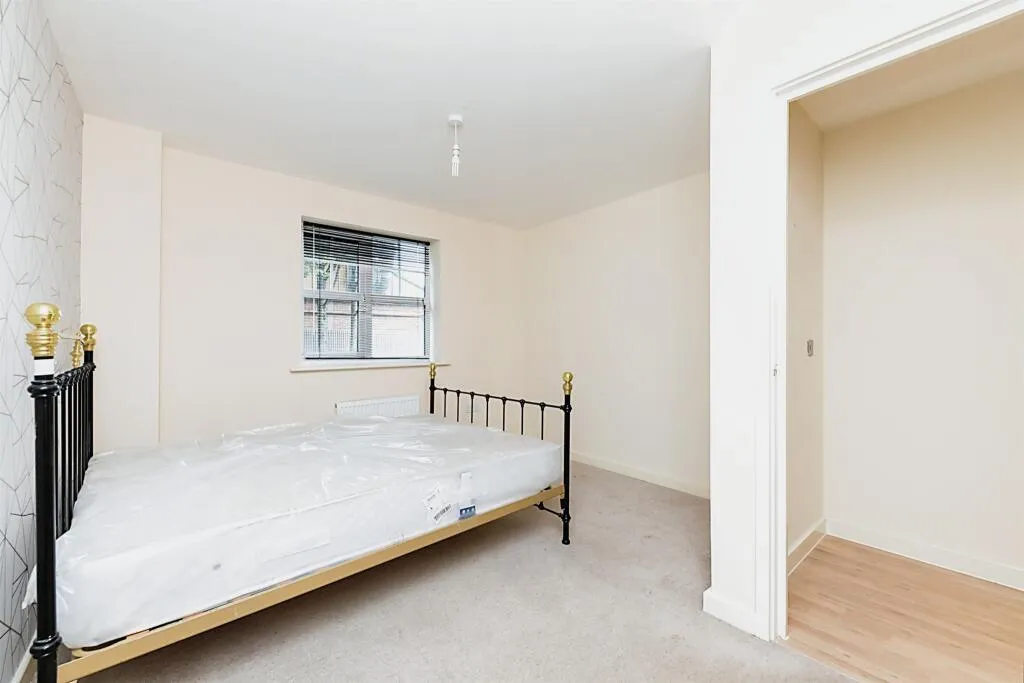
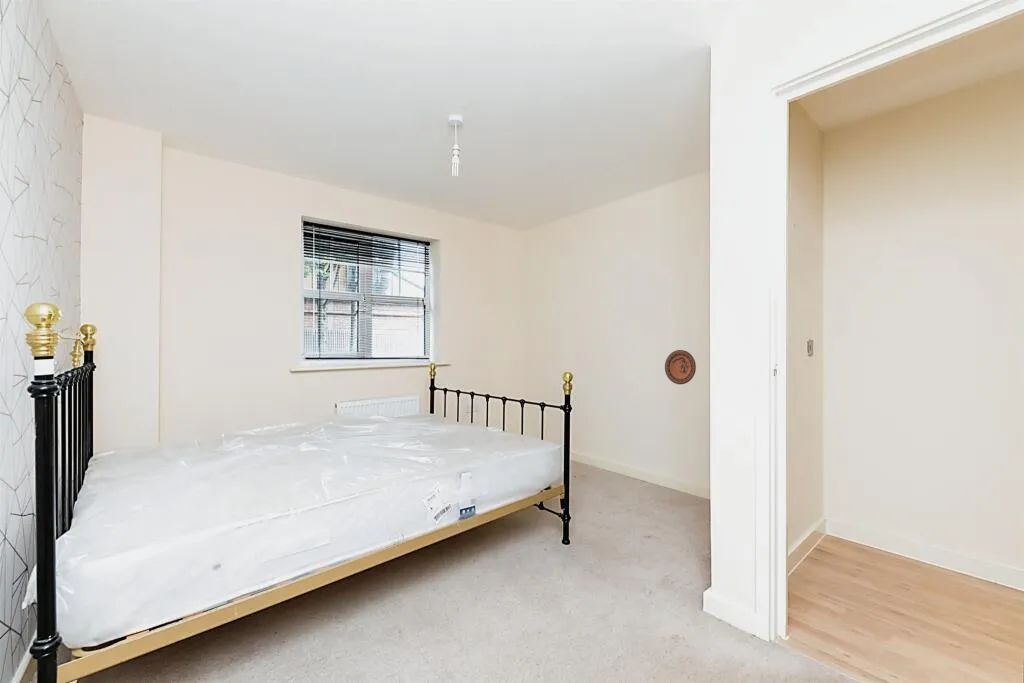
+ decorative plate (680, 367)
